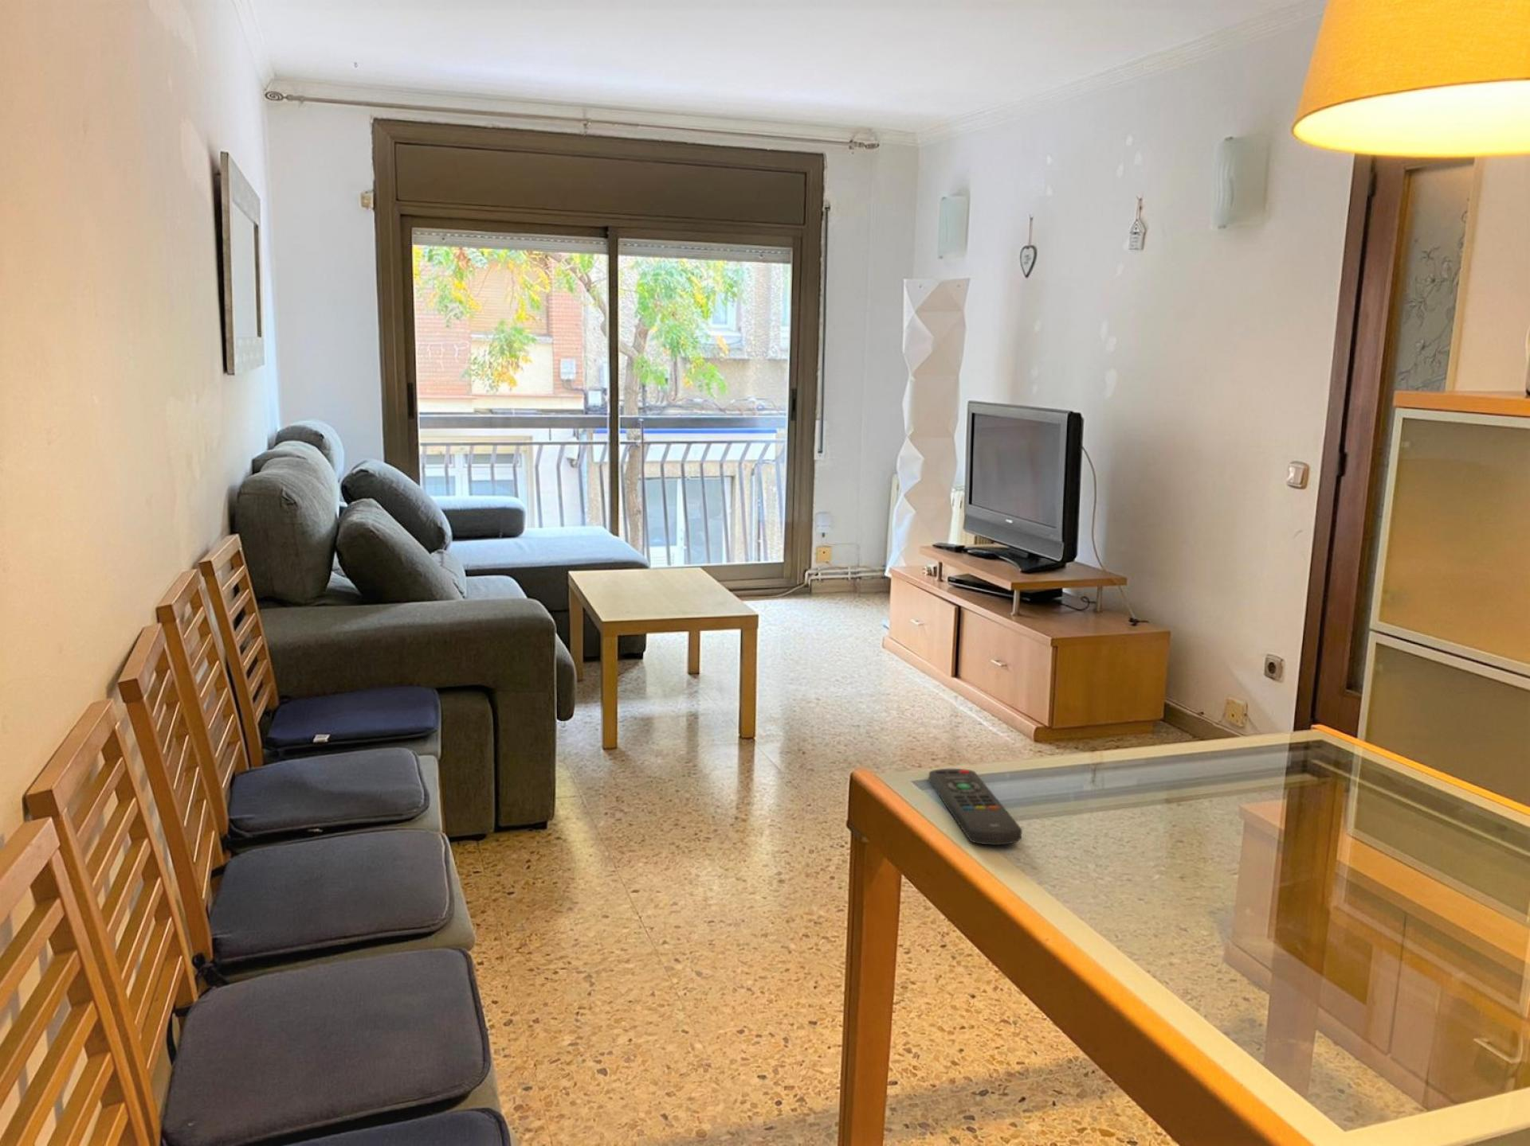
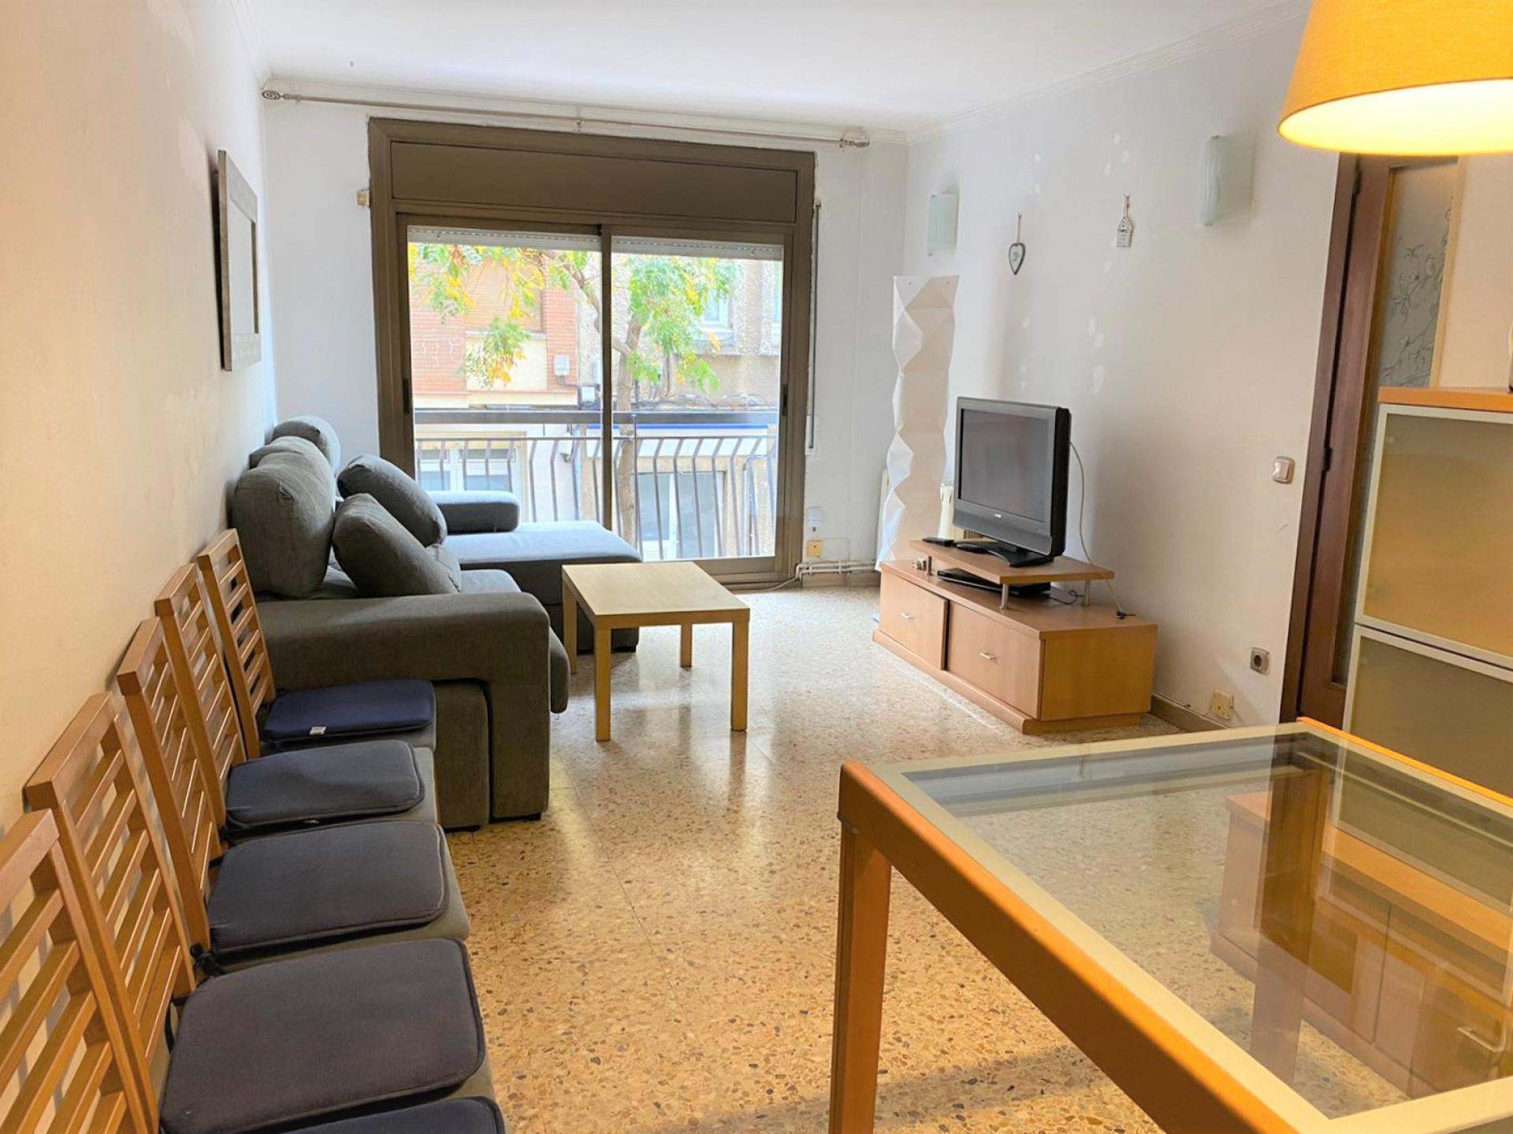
- remote control (972, 803)
